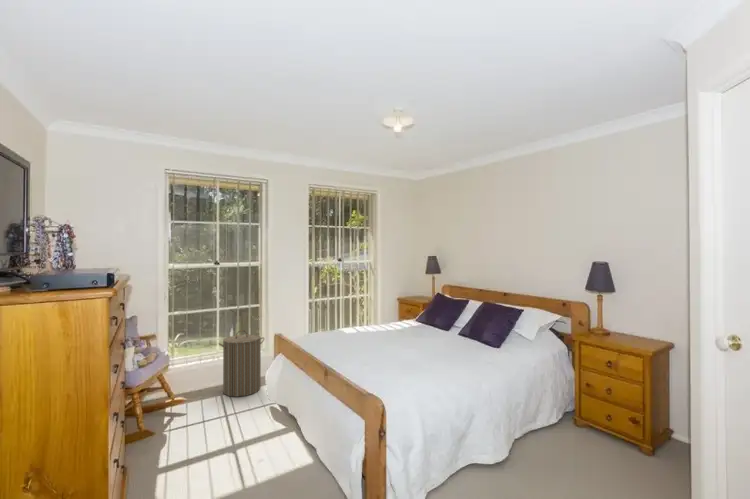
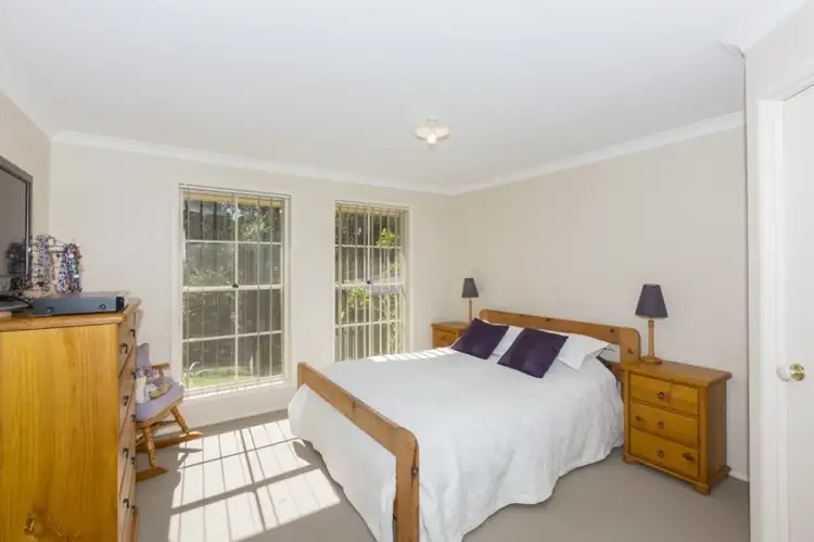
- laundry hamper (242, 360)
